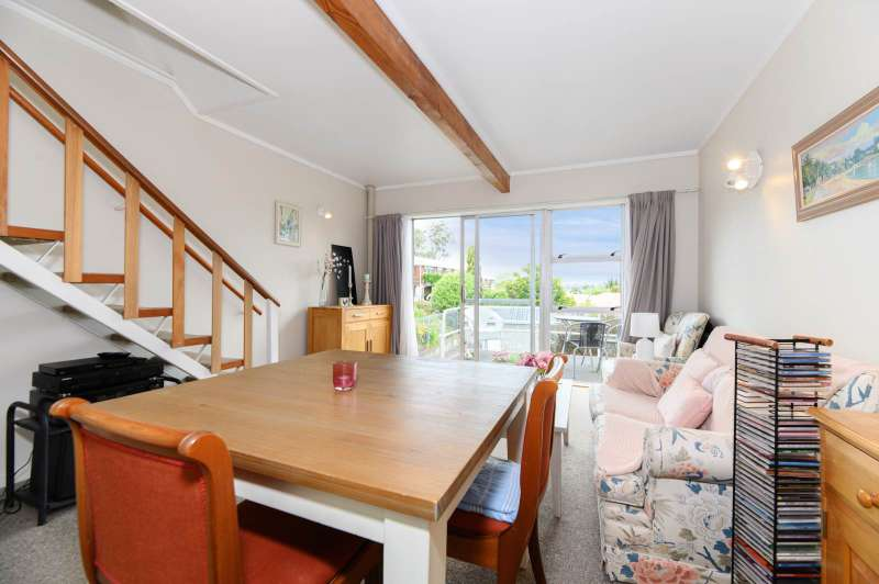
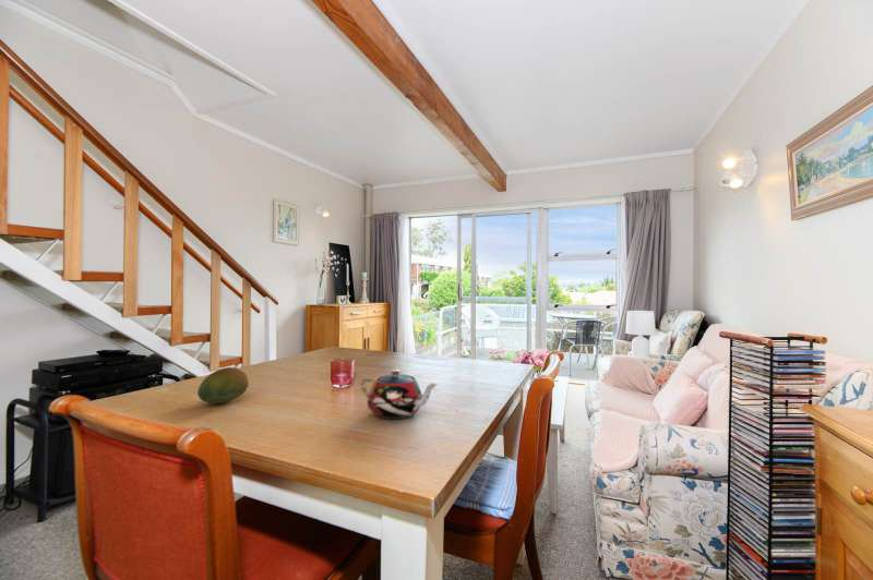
+ fruit (223, 385)
+ teapot (397, 391)
